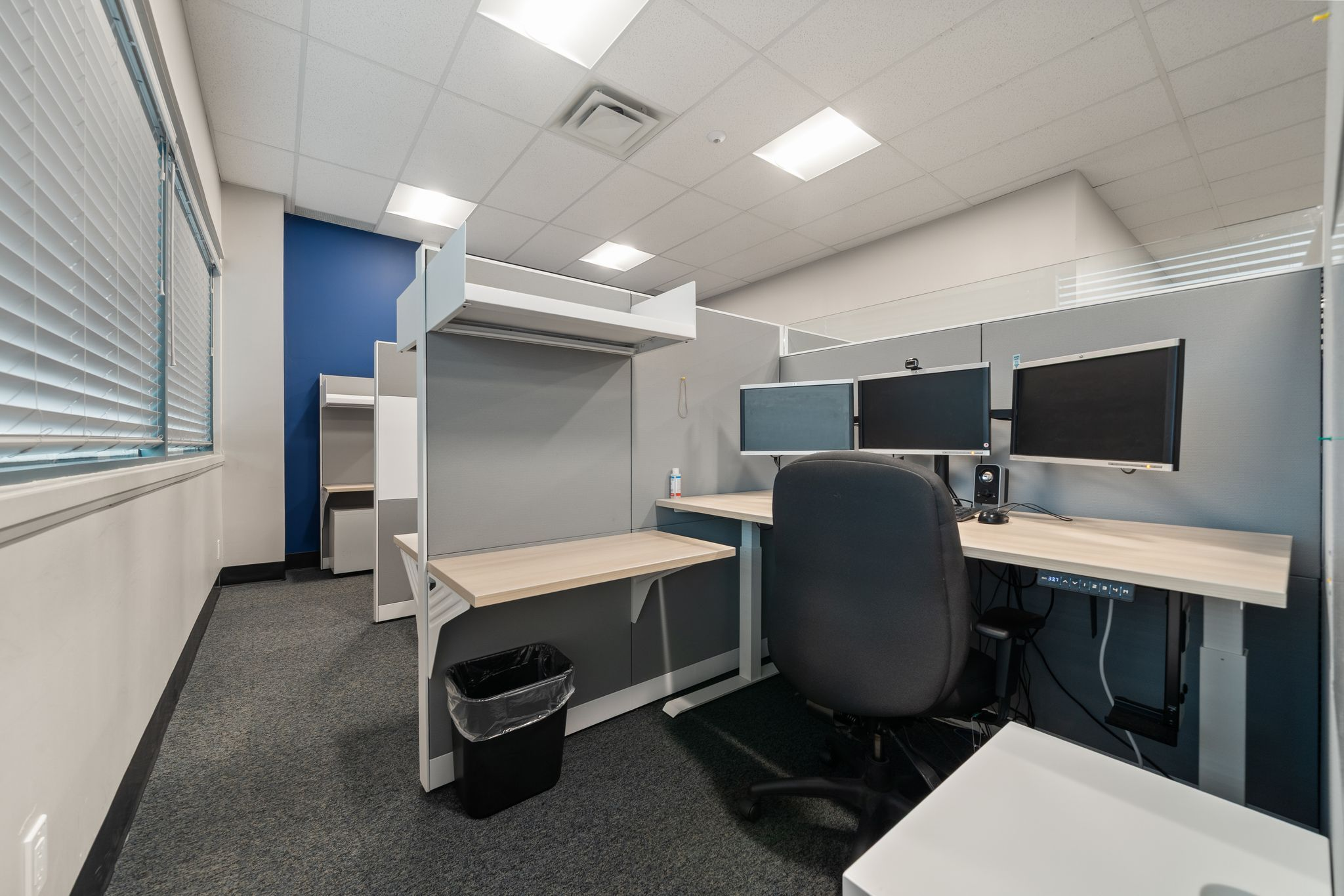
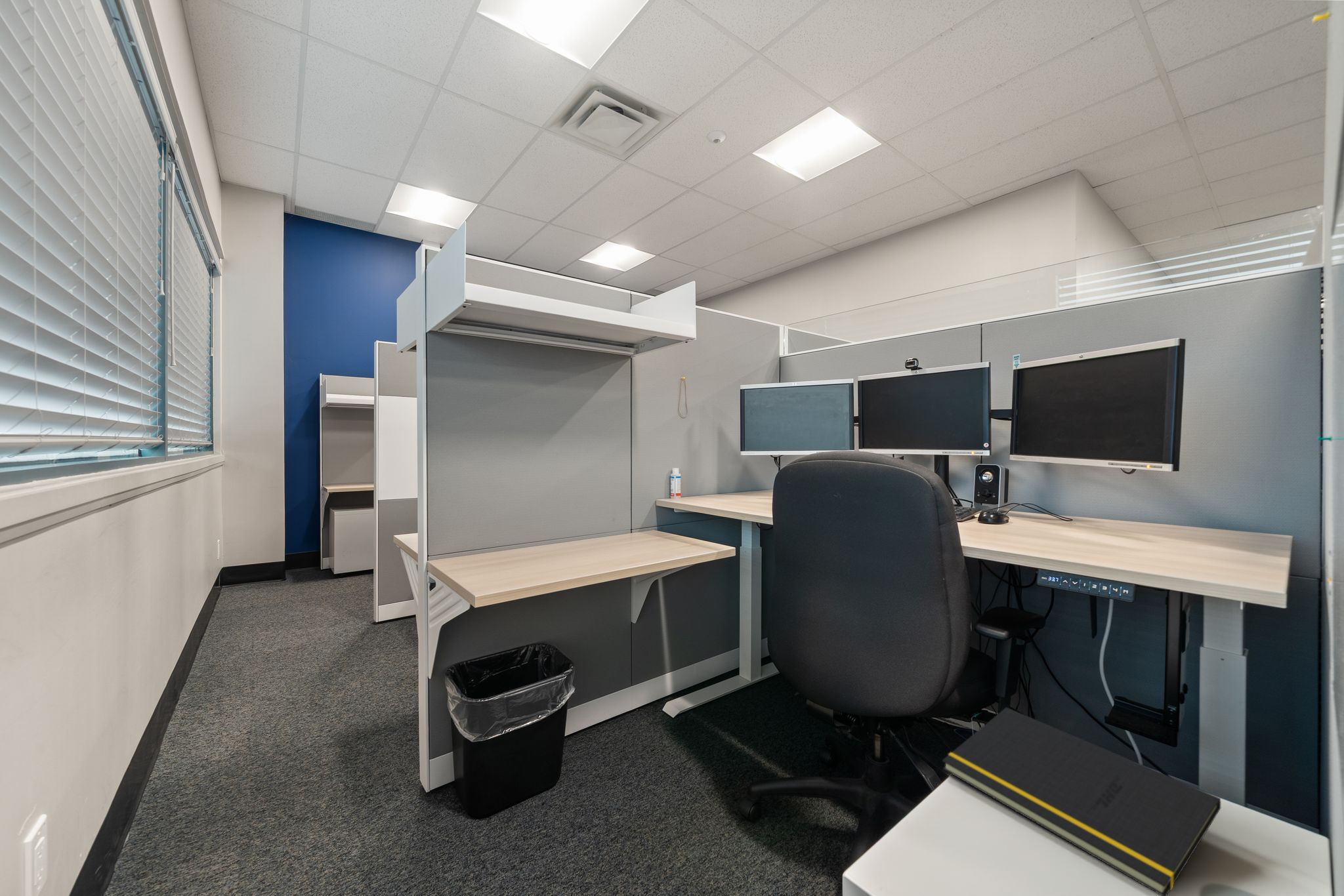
+ notepad (1069, 782)
